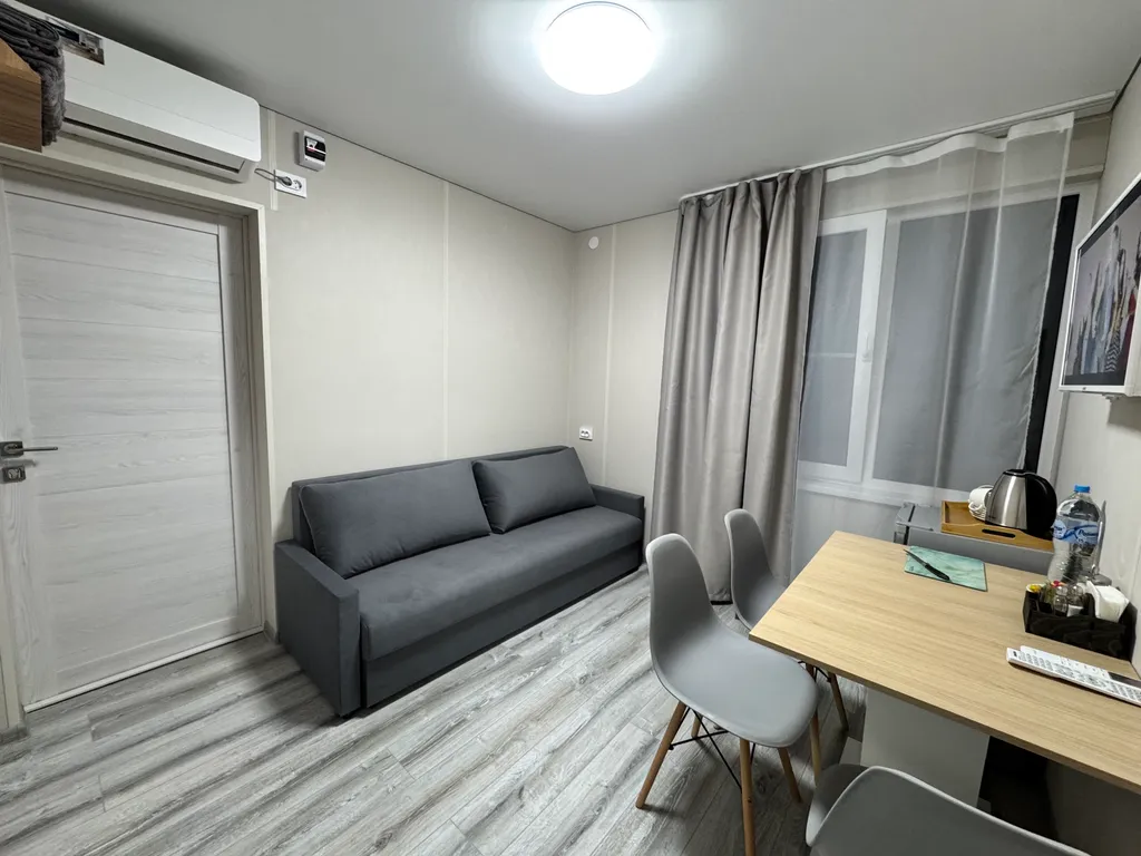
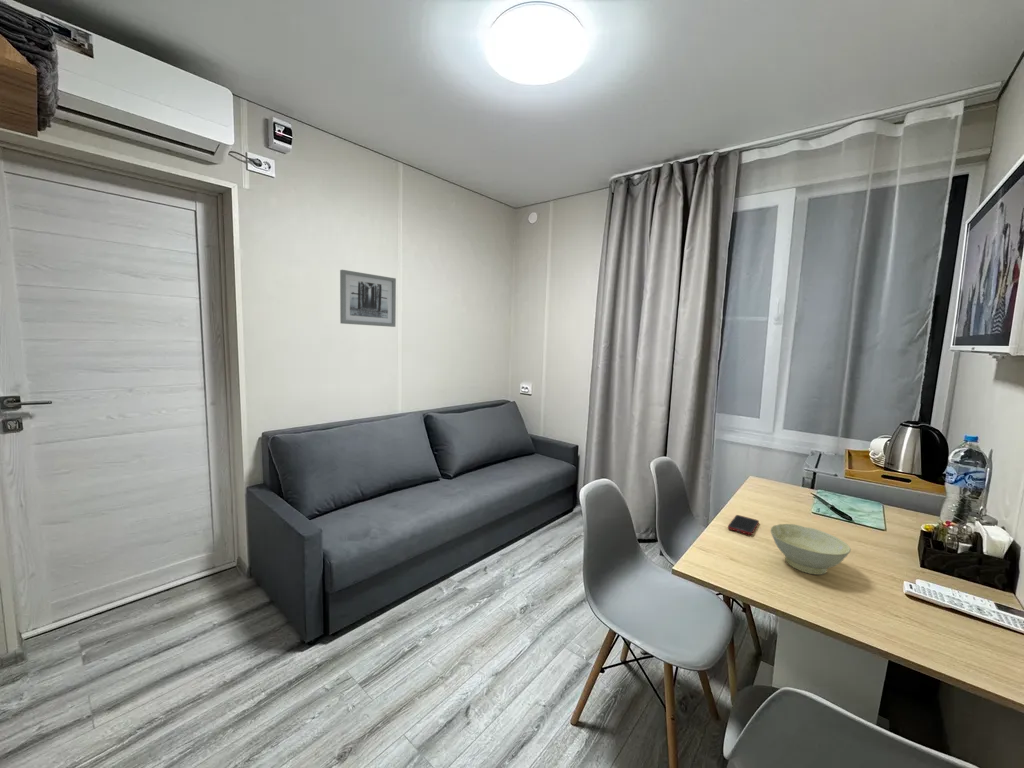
+ bowl (807, 551)
+ wall art (369, 299)
+ cell phone (743, 524)
